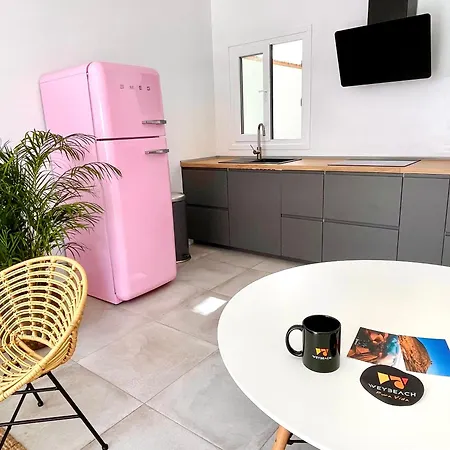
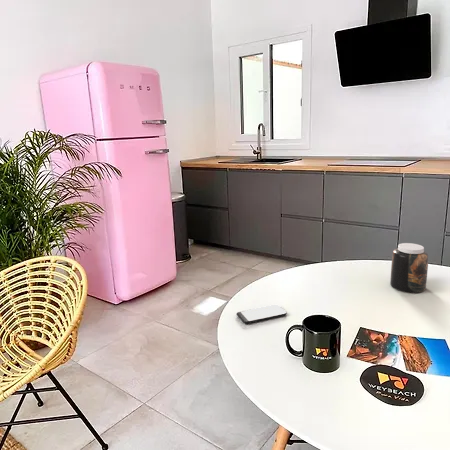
+ jar (409, 266)
+ smartphone (261, 313)
